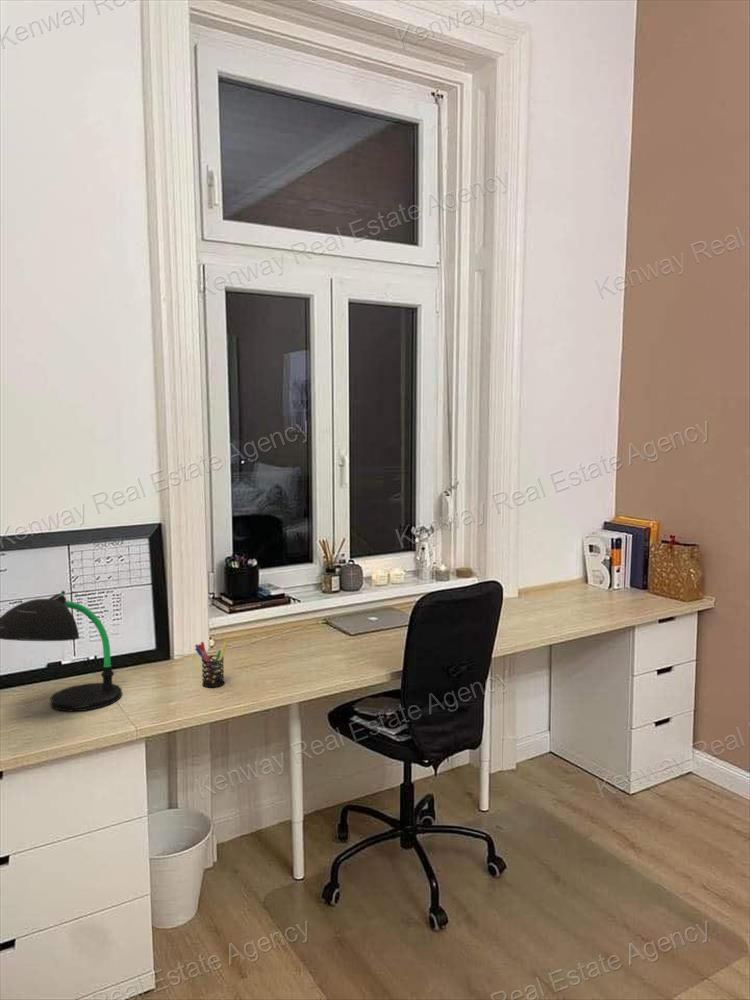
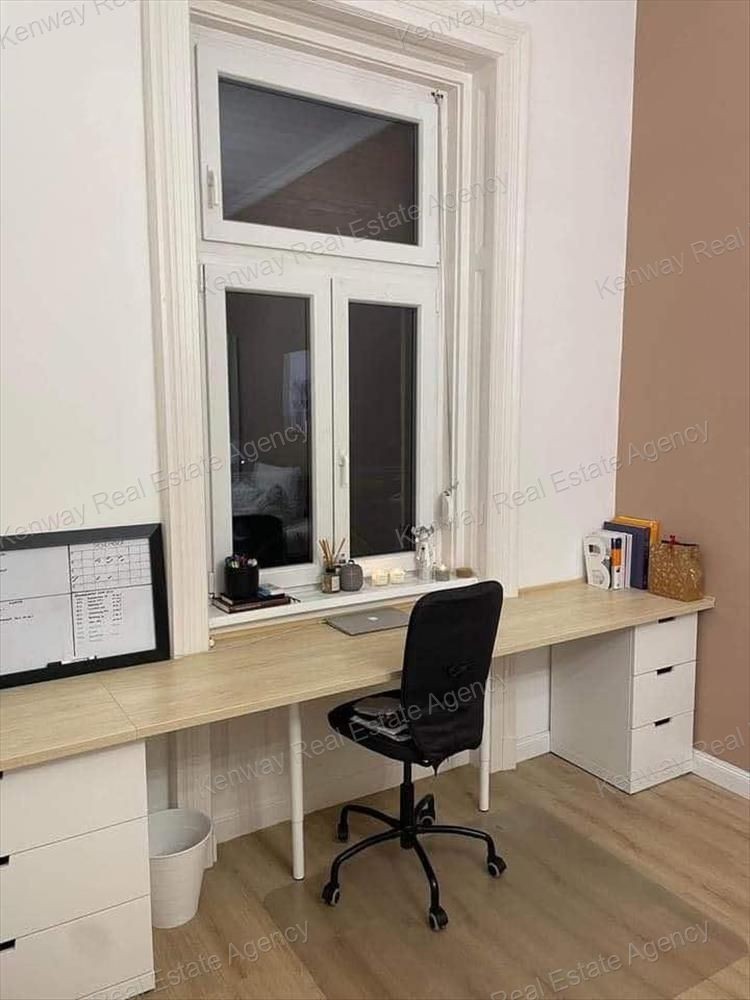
- pen holder (212, 662)
- desk lamp (58, 640)
